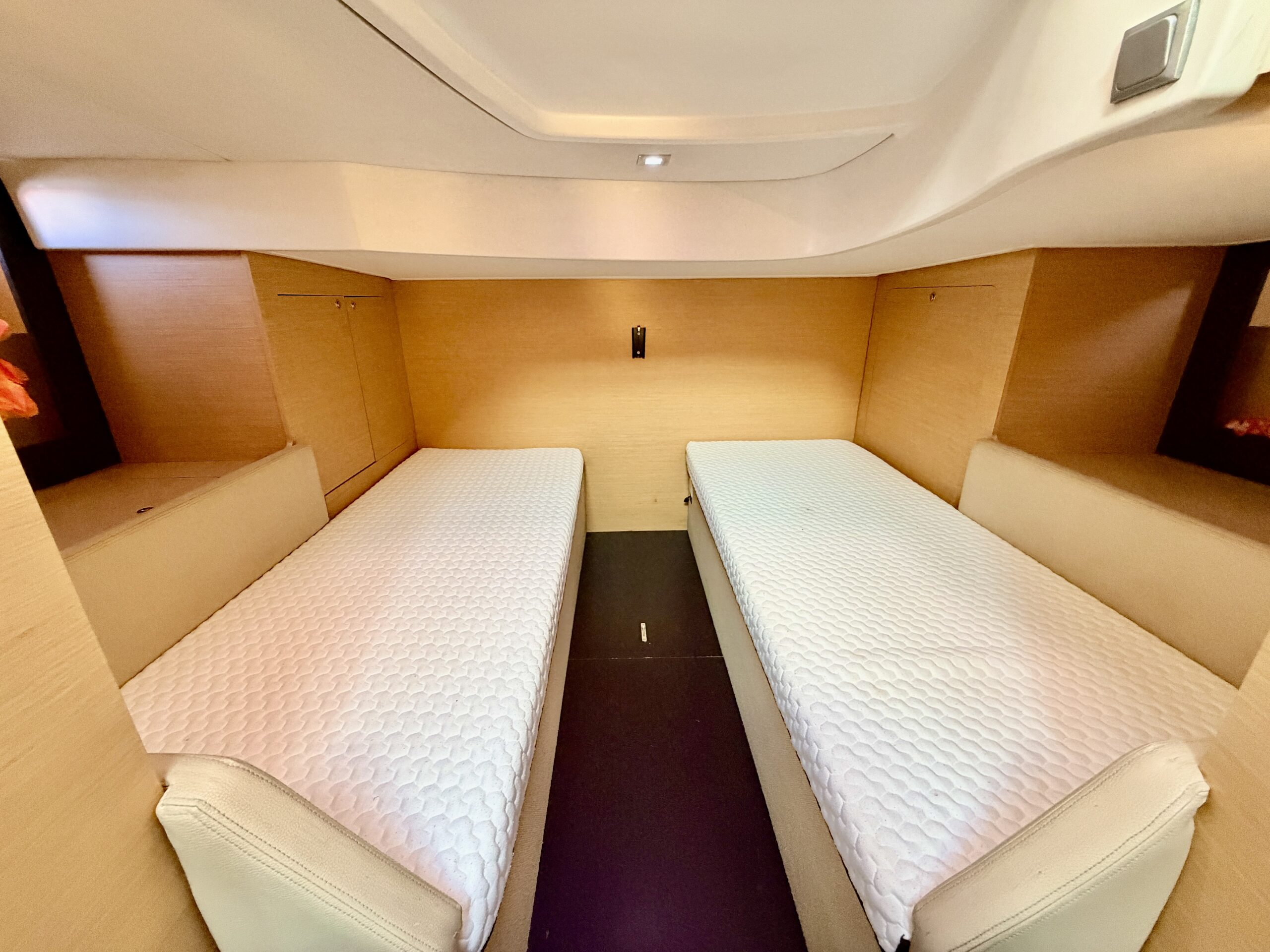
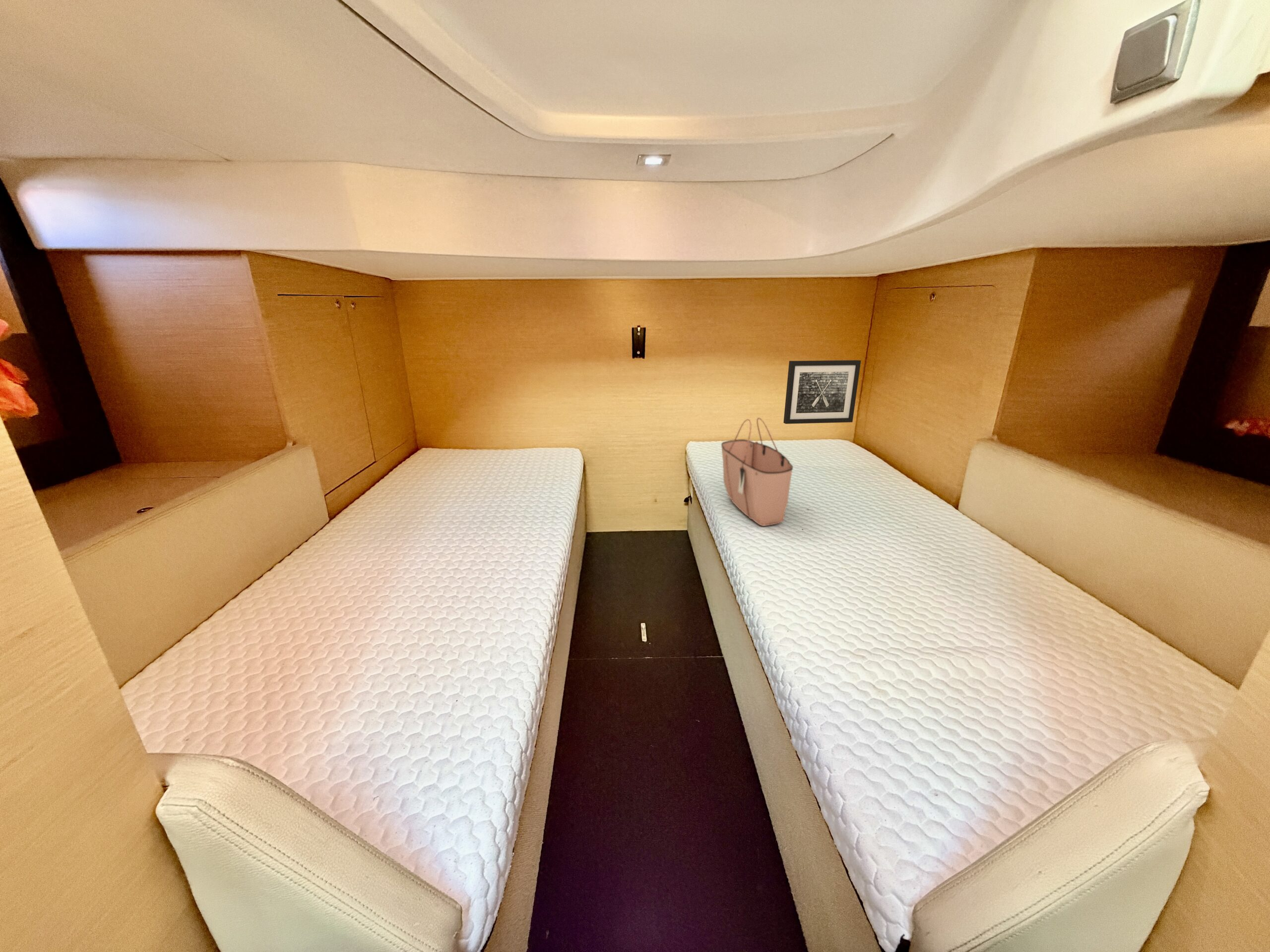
+ tote bag (755, 466)
+ wall art (822, 392)
